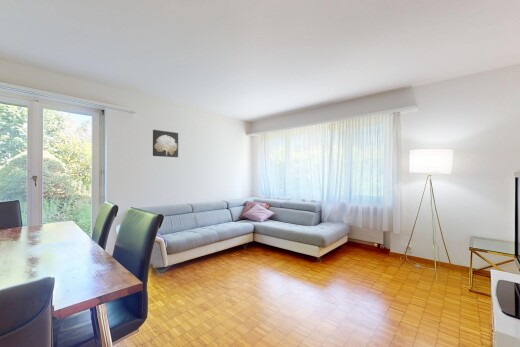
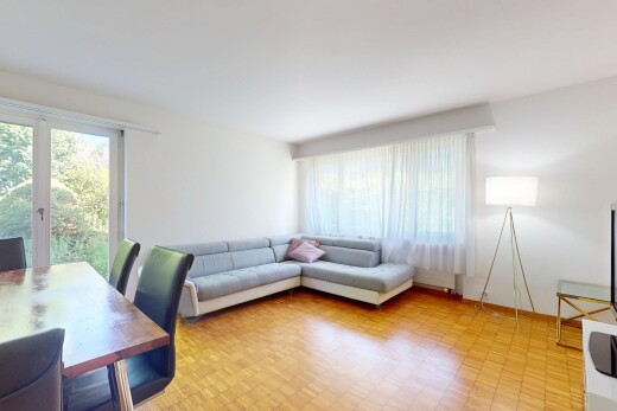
- wall art (165, 144)
